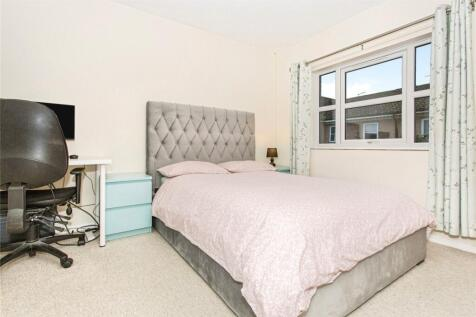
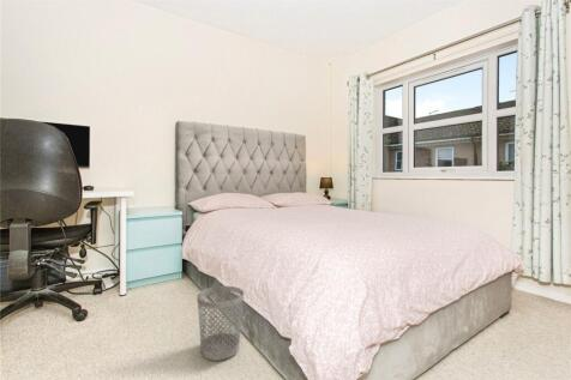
+ wastebasket (220, 321)
